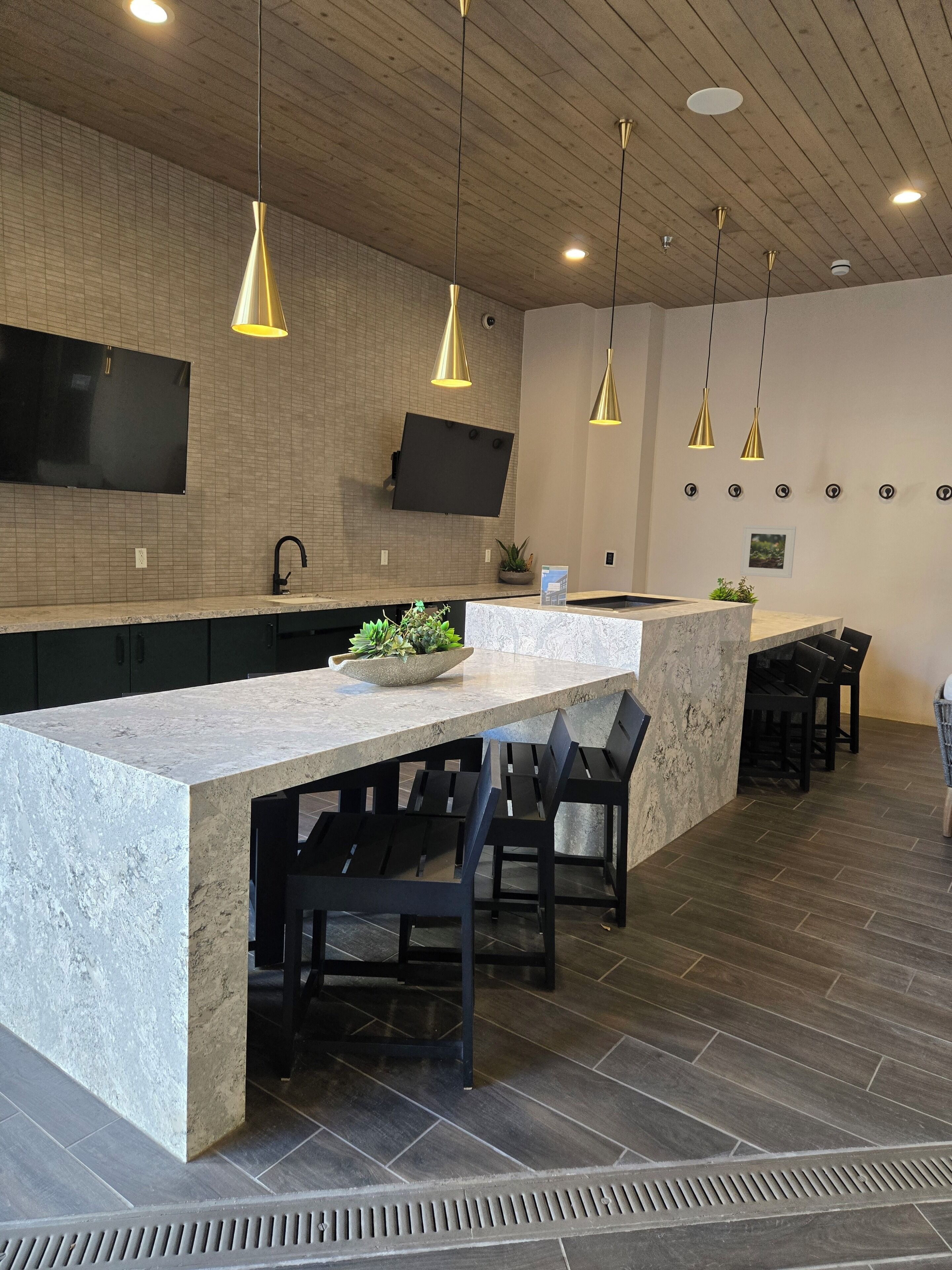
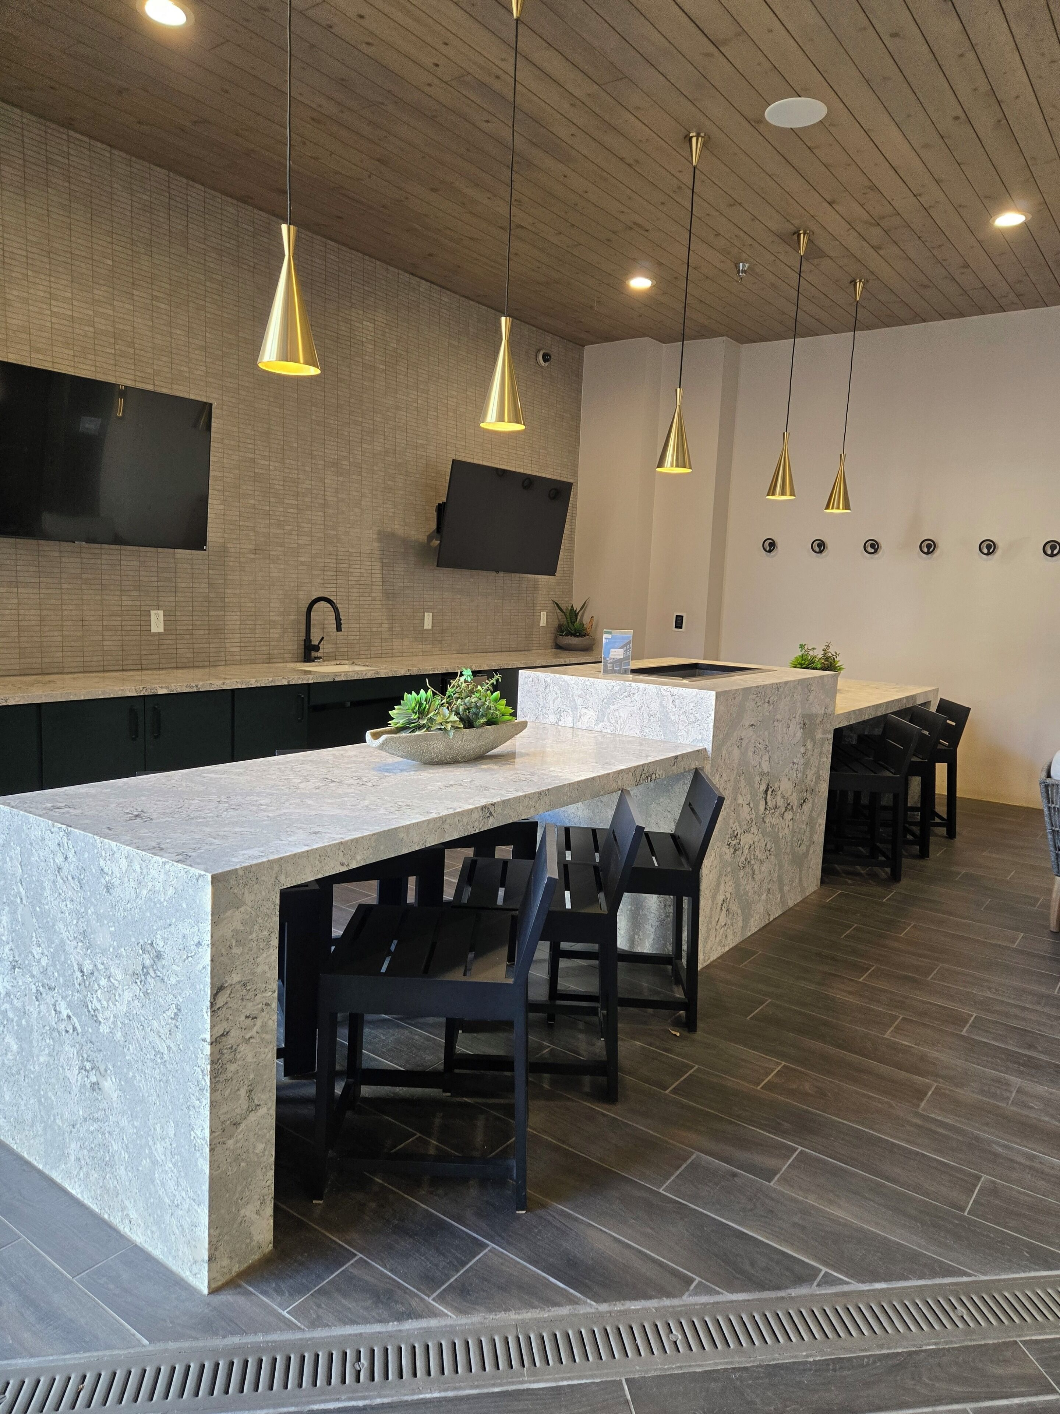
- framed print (767, 551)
- smoke detector (840, 268)
